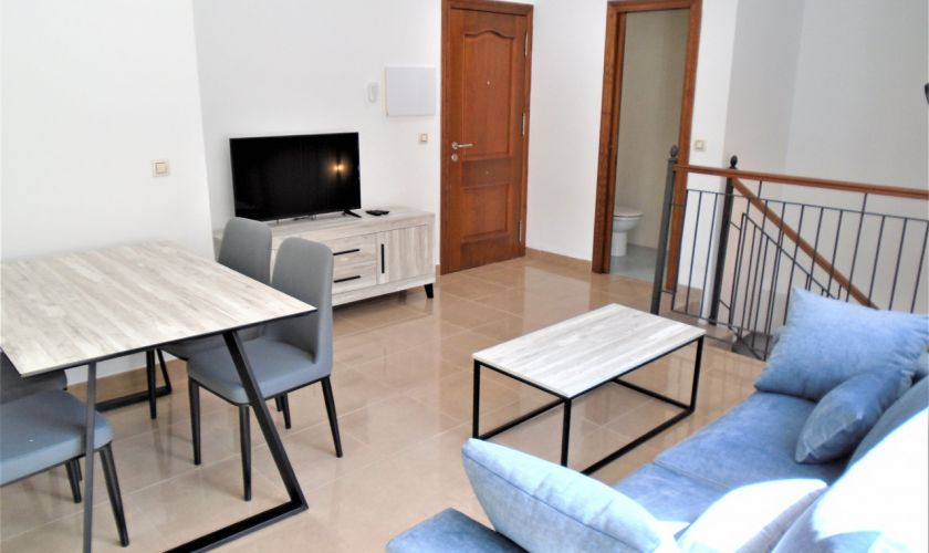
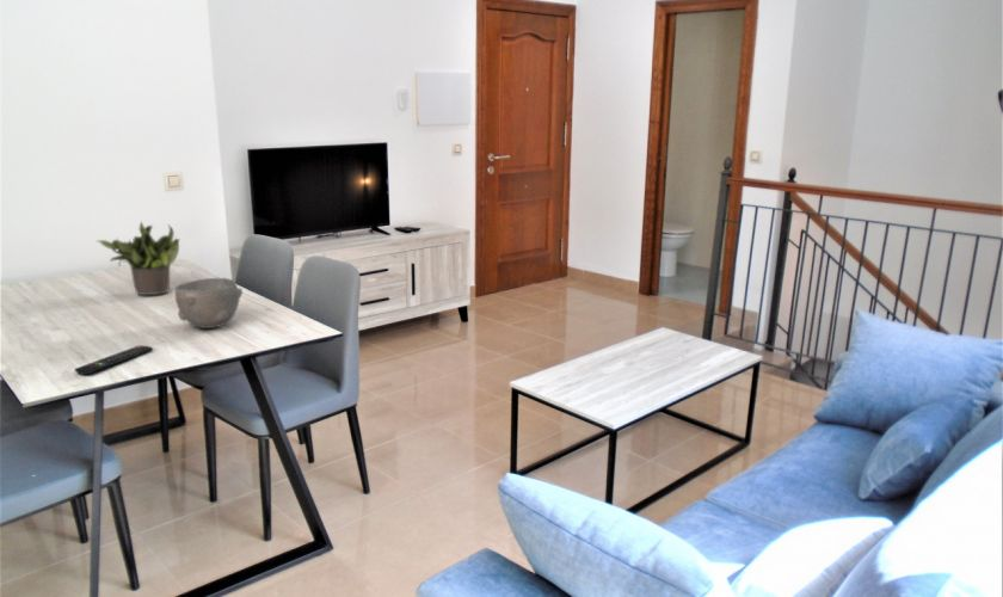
+ potted plant (140, 257)
+ remote control (116, 359)
+ bowl (208, 303)
